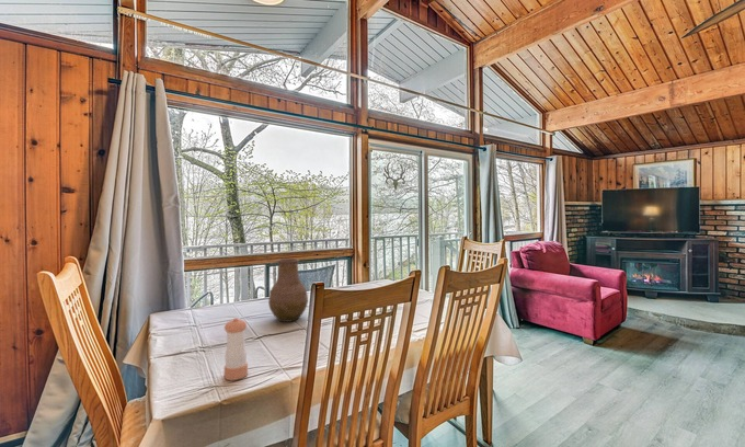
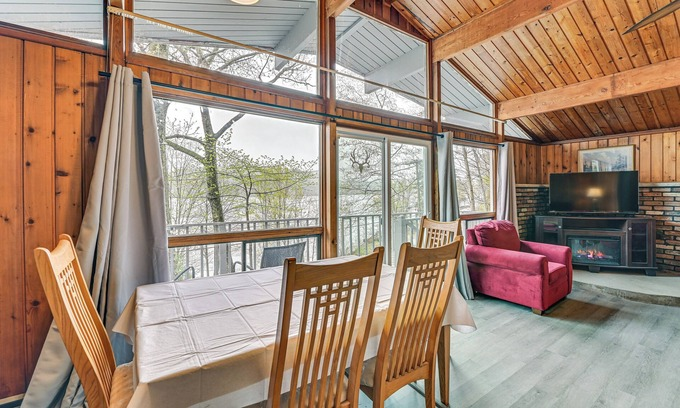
- pepper shaker (236, 346)
- vase (288, 289)
